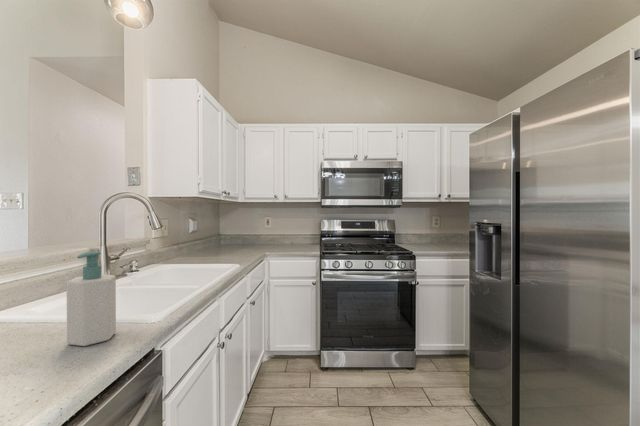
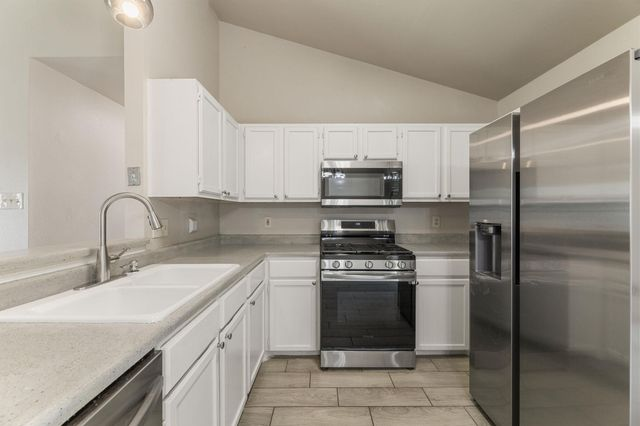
- soap bottle (92, 295)
